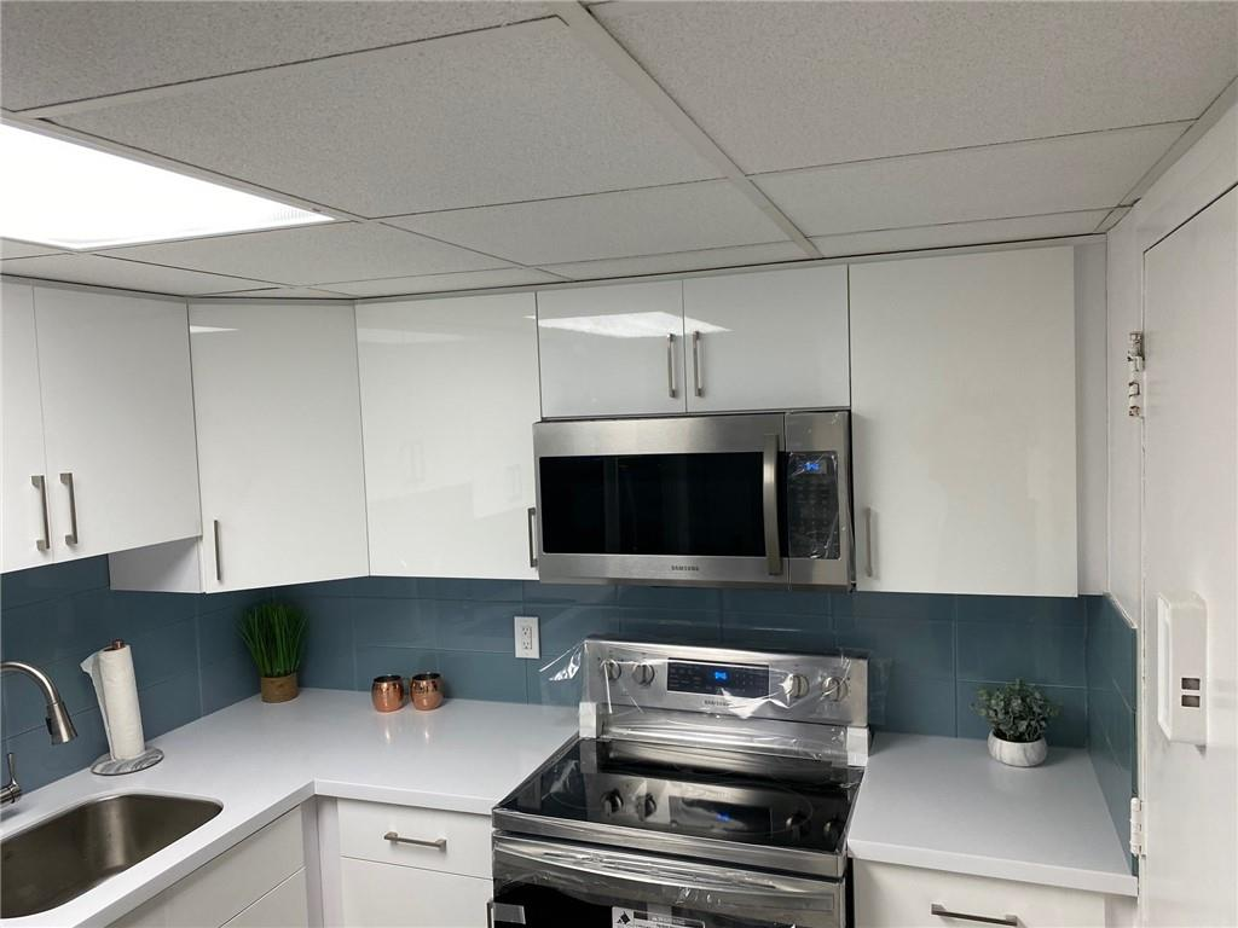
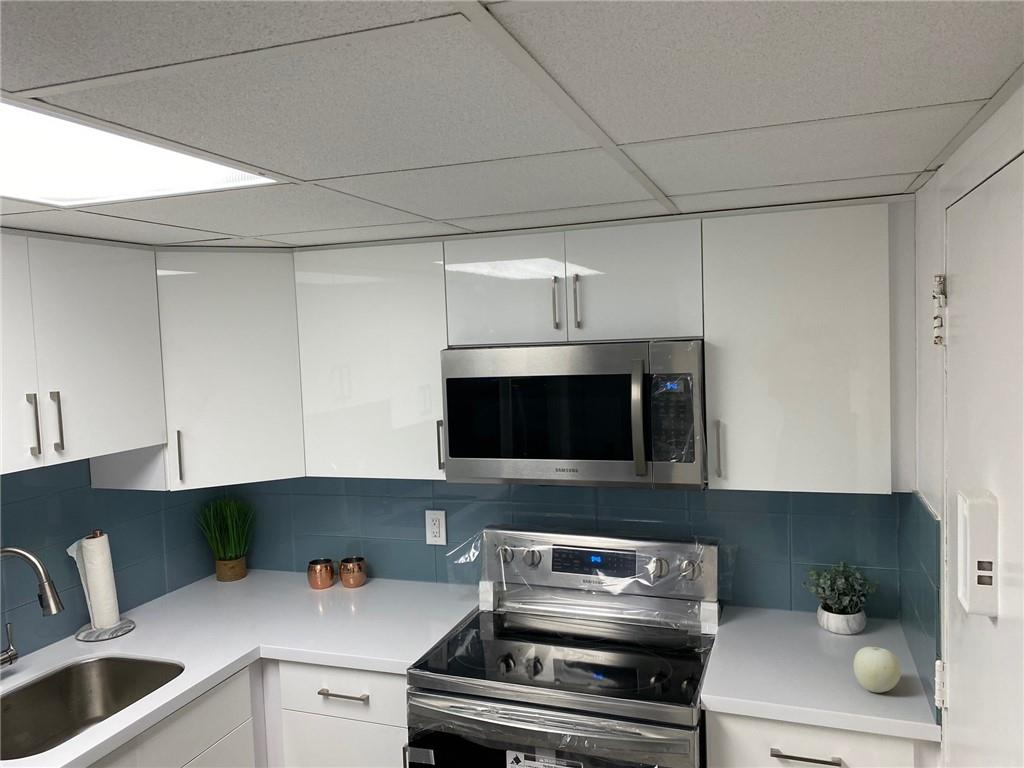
+ fruit (877, 668)
